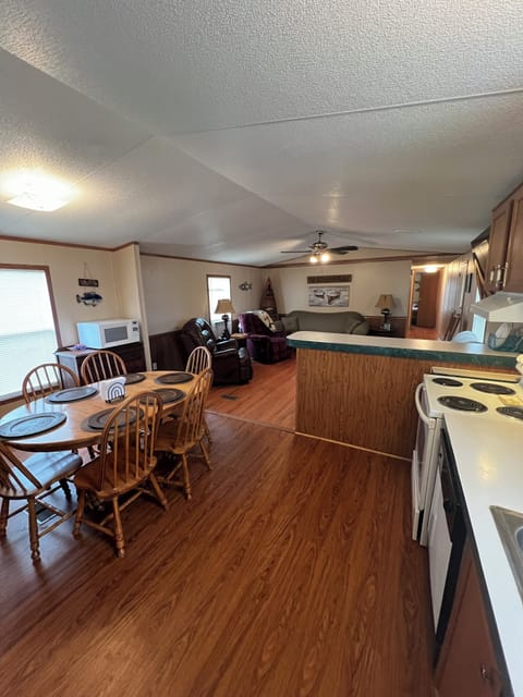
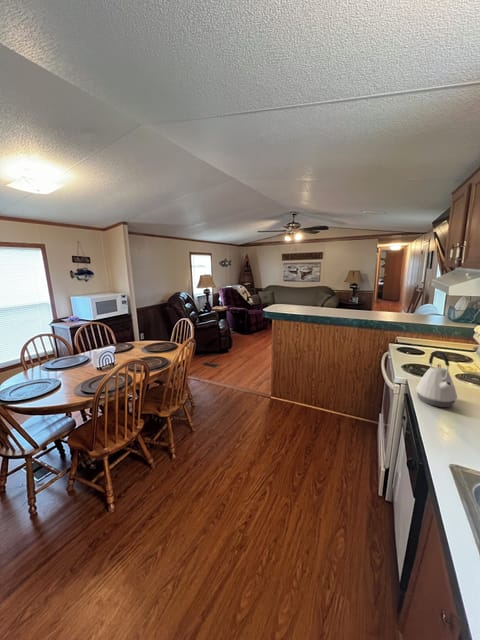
+ kettle (438, 377)
